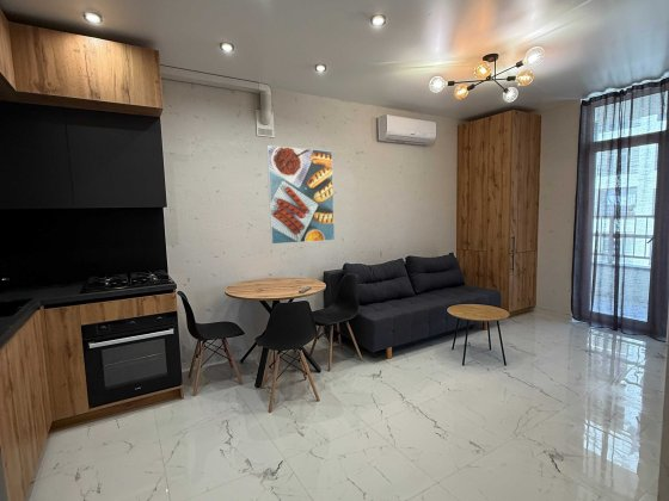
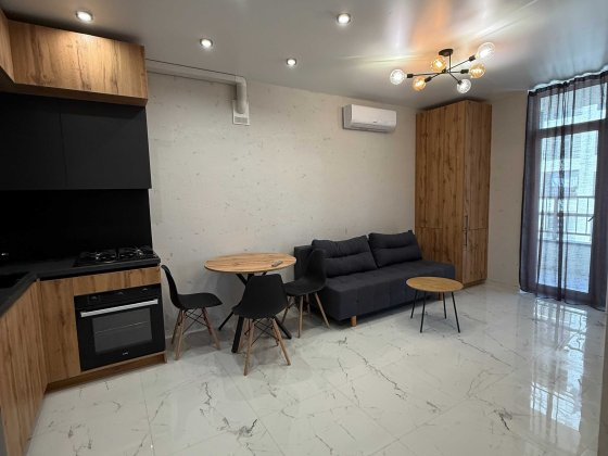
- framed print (302, 196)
